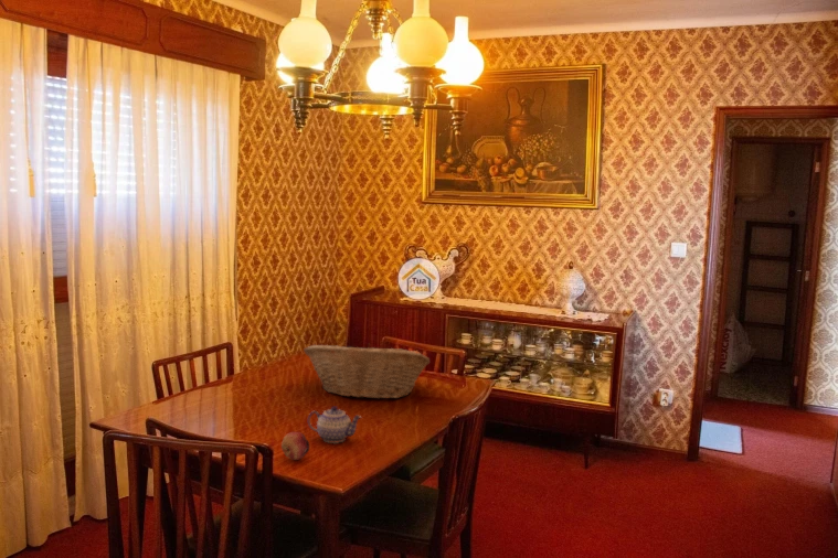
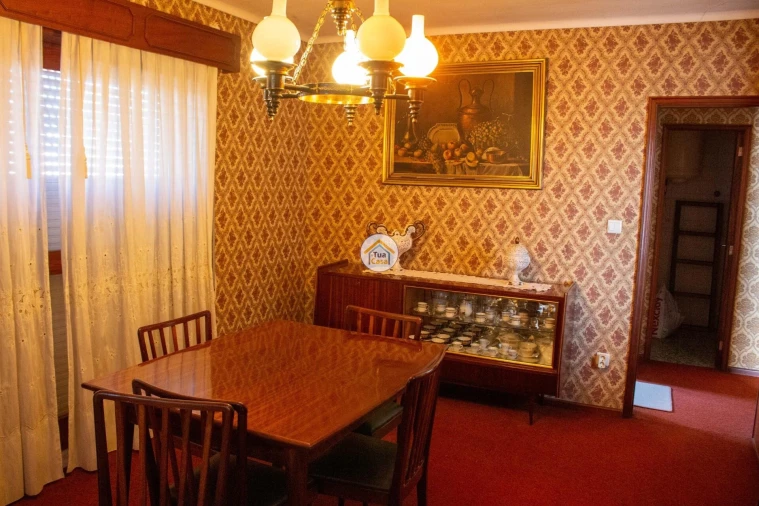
- fruit basket (367, 365)
- teapot (333, 422)
- fruit (295, 446)
